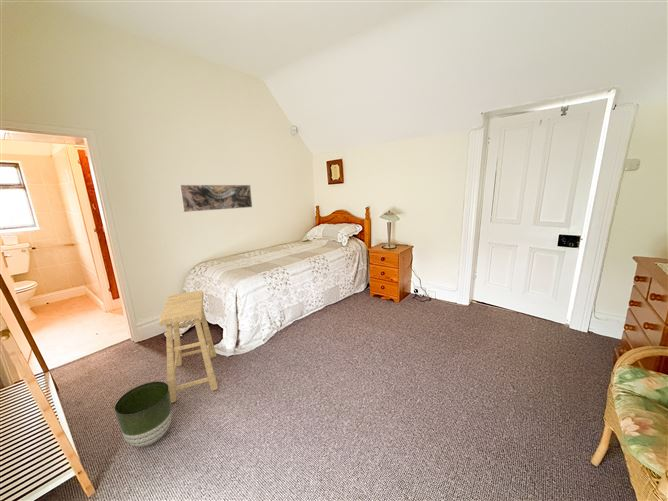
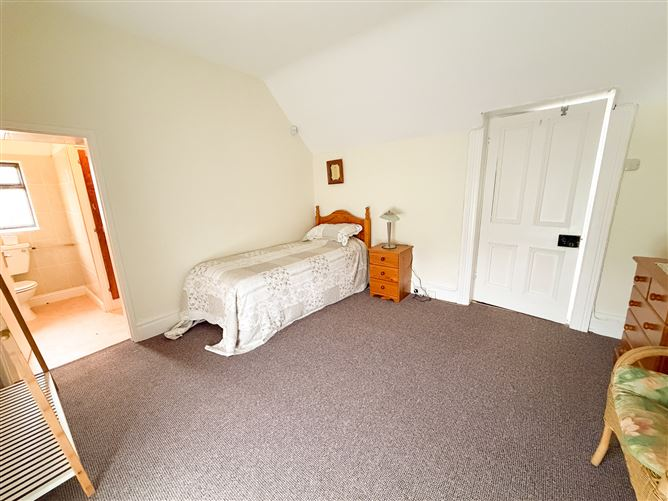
- stool (189, 344)
- planter (147, 417)
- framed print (219, 197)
